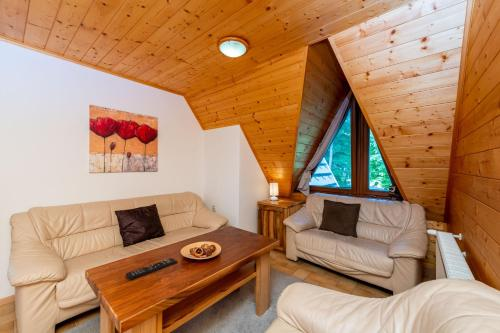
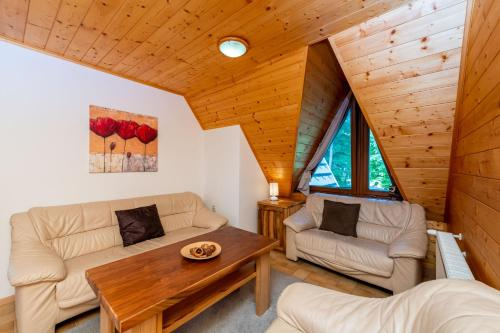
- remote control (153, 267)
